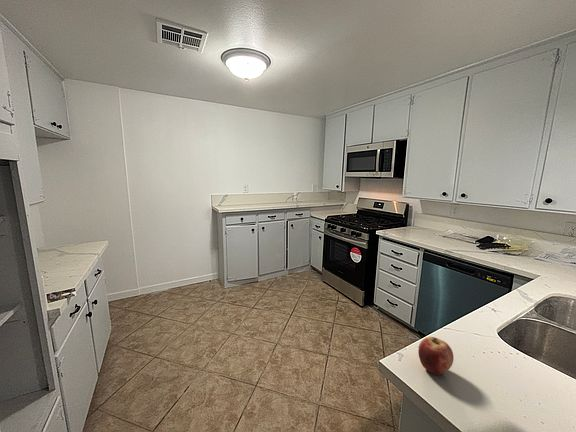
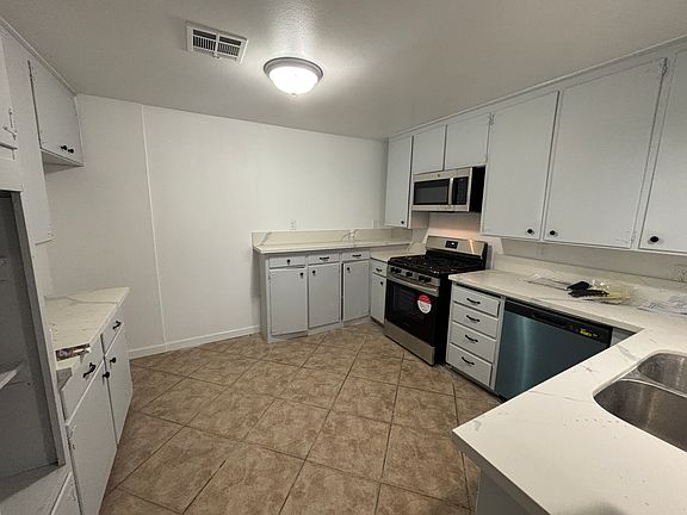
- apple (435, 354)
